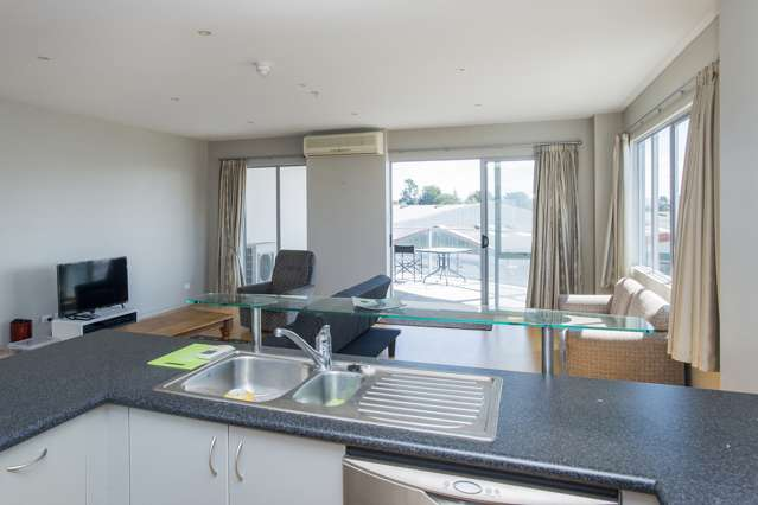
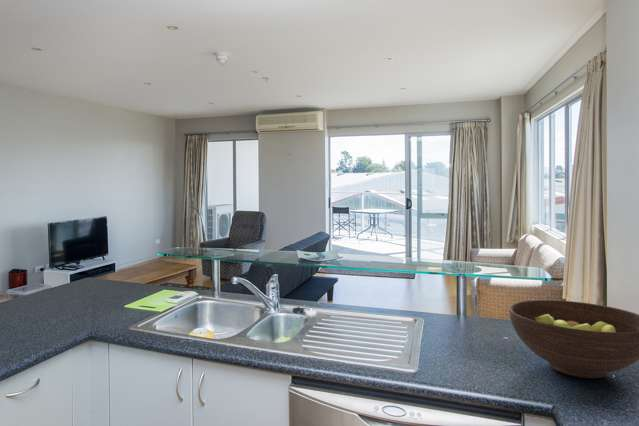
+ fruit bowl (576, 341)
